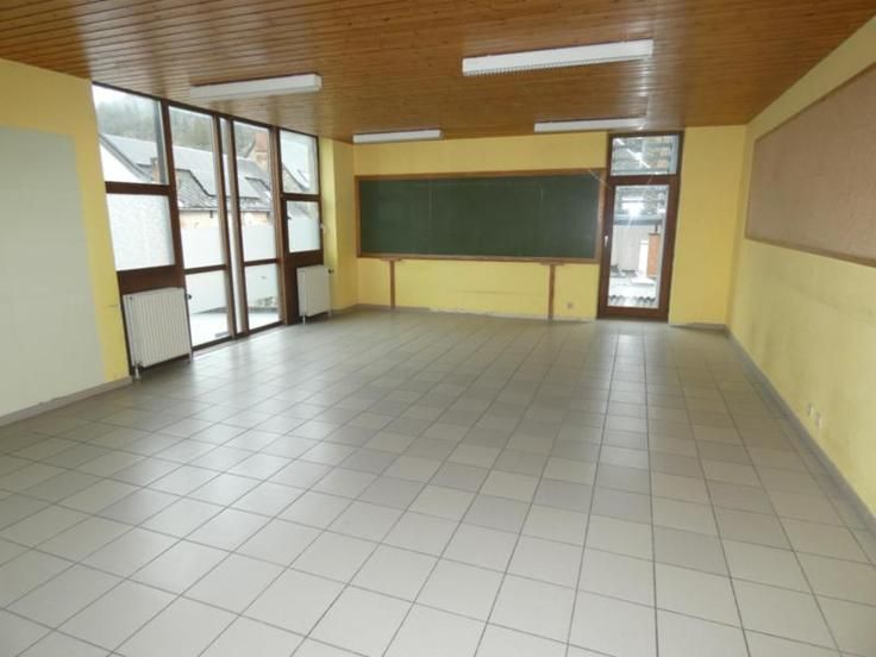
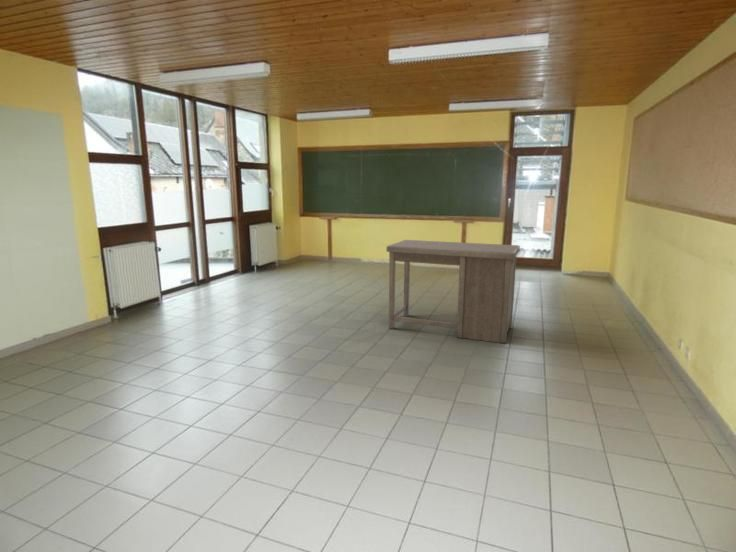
+ desk (459, 287)
